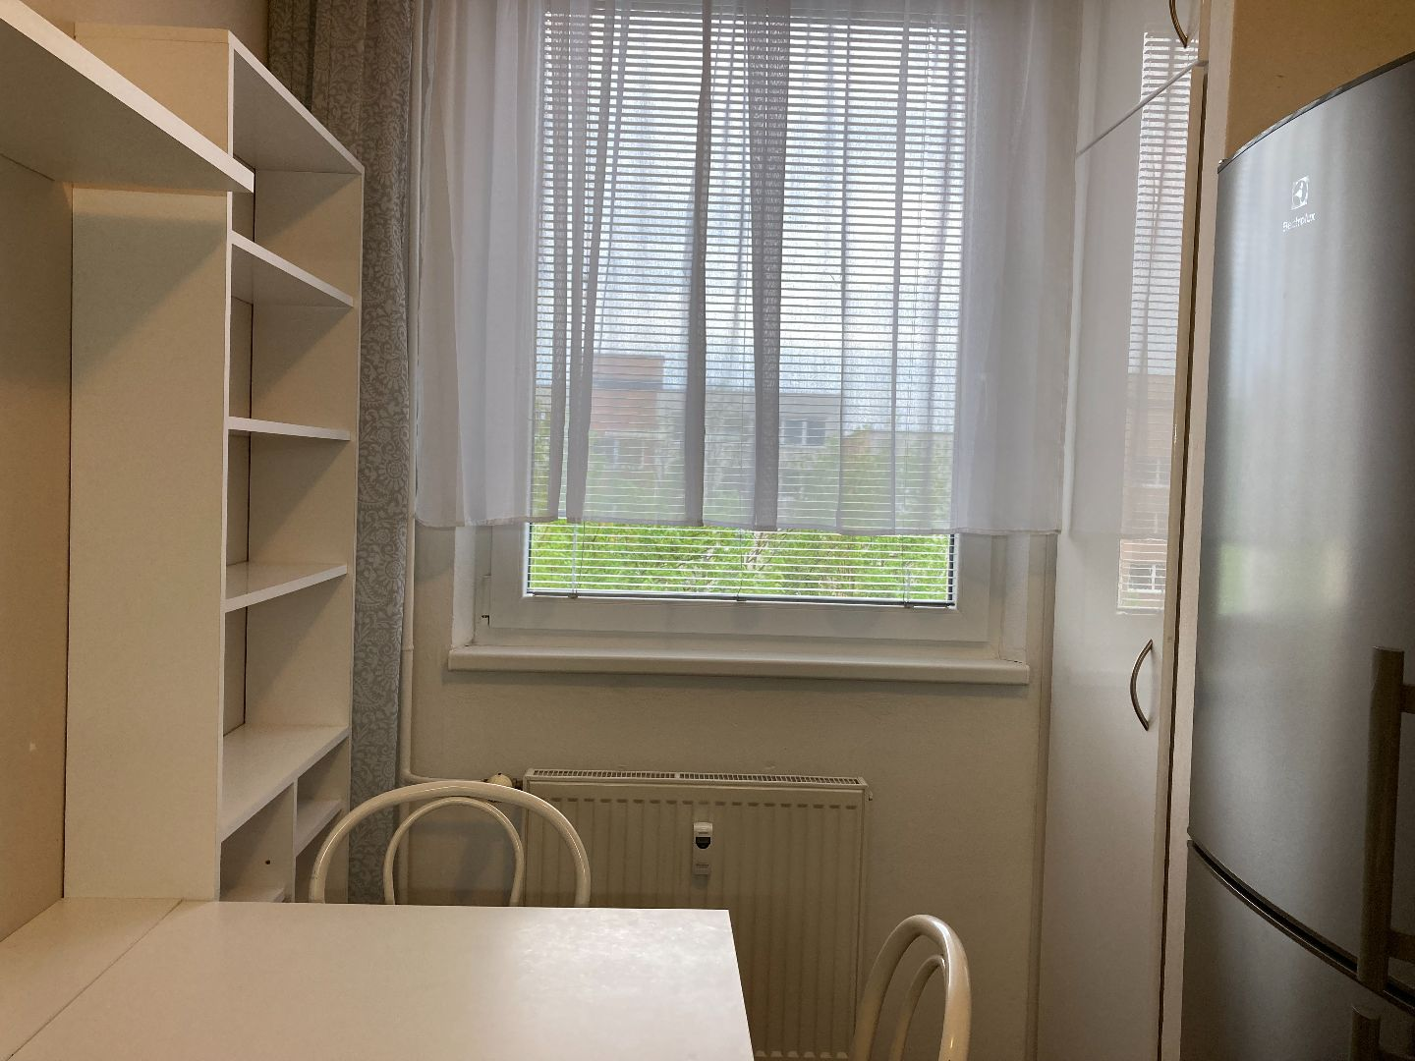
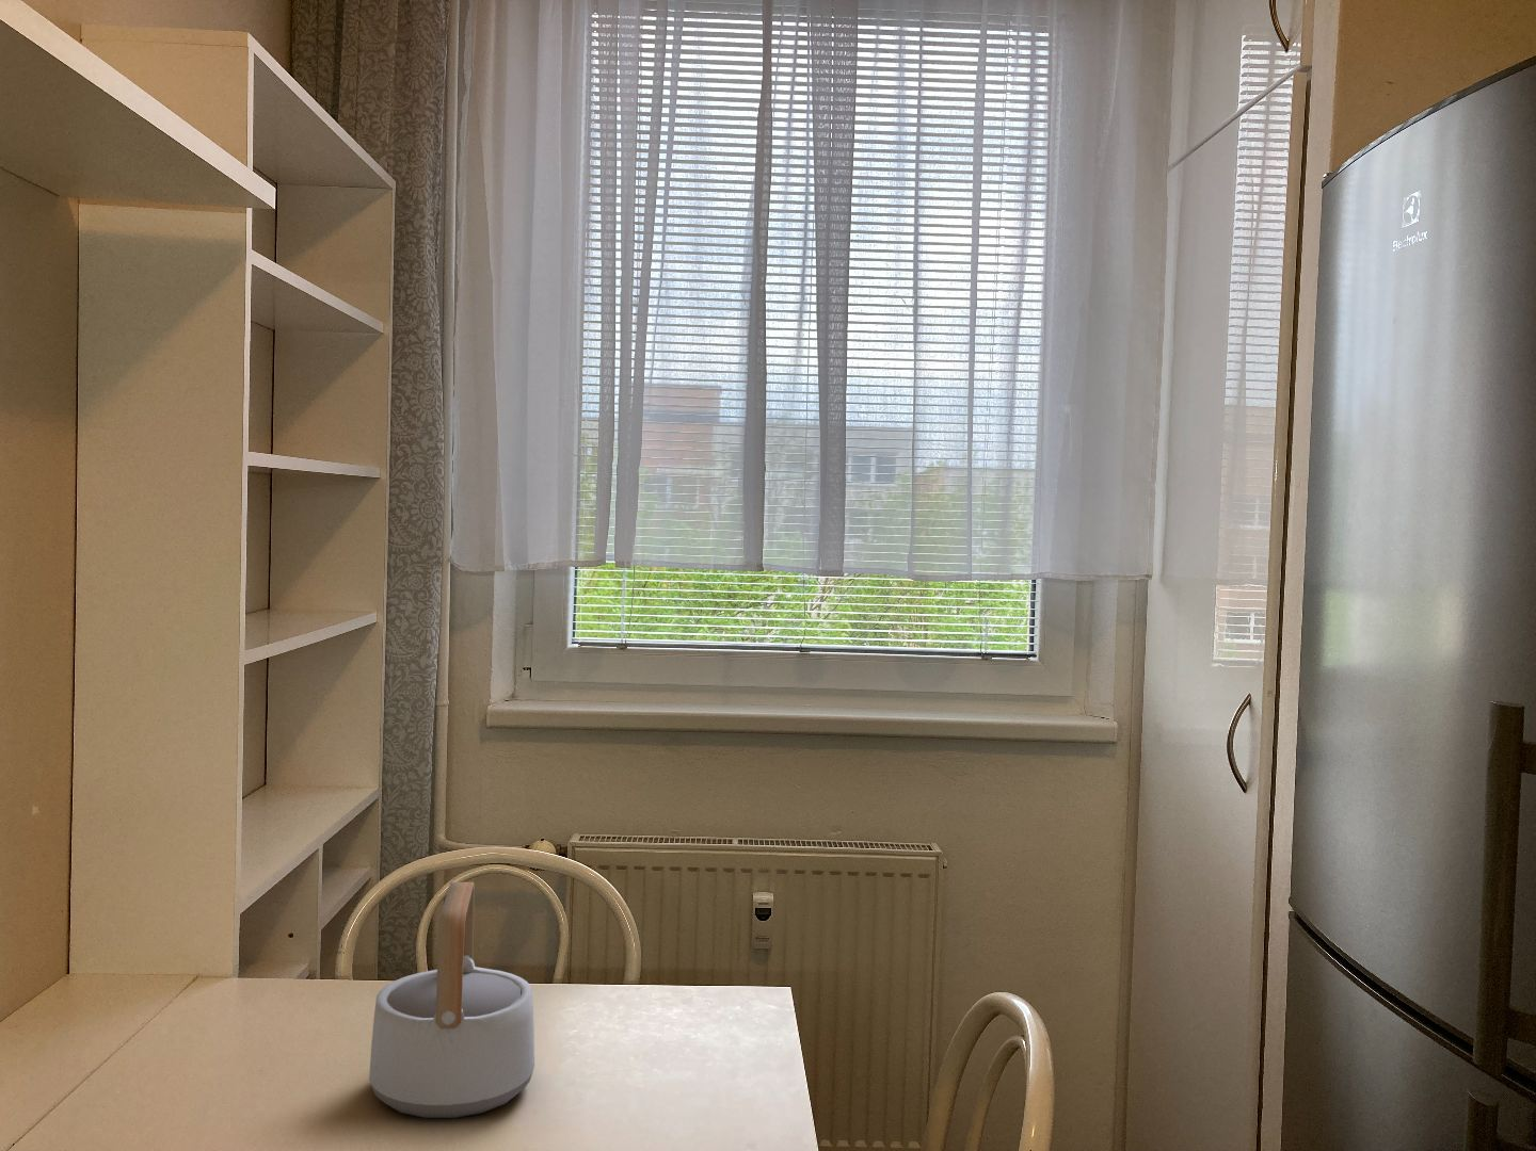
+ teapot (456, 985)
